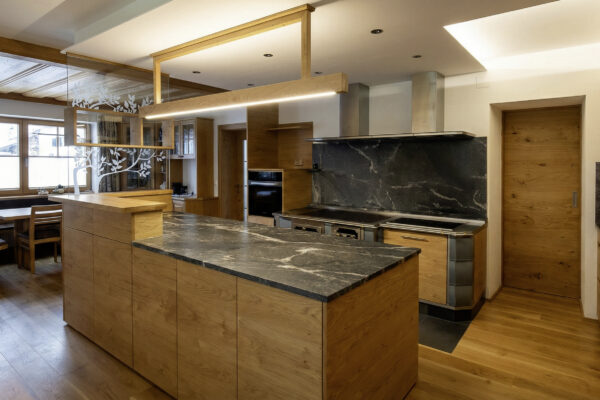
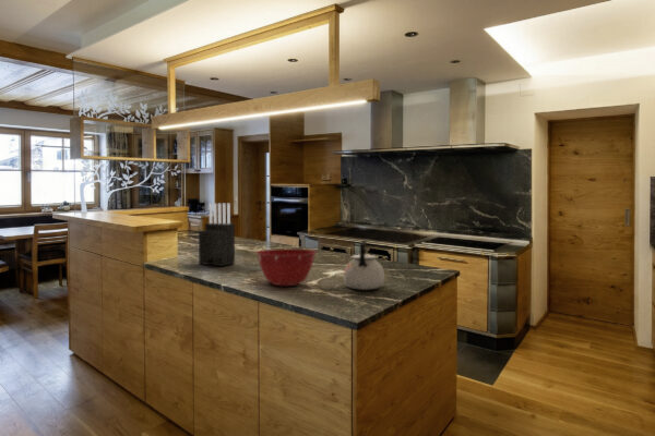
+ mixing bowl (286, 267)
+ kettle (364, 264)
+ knife block (215, 233)
